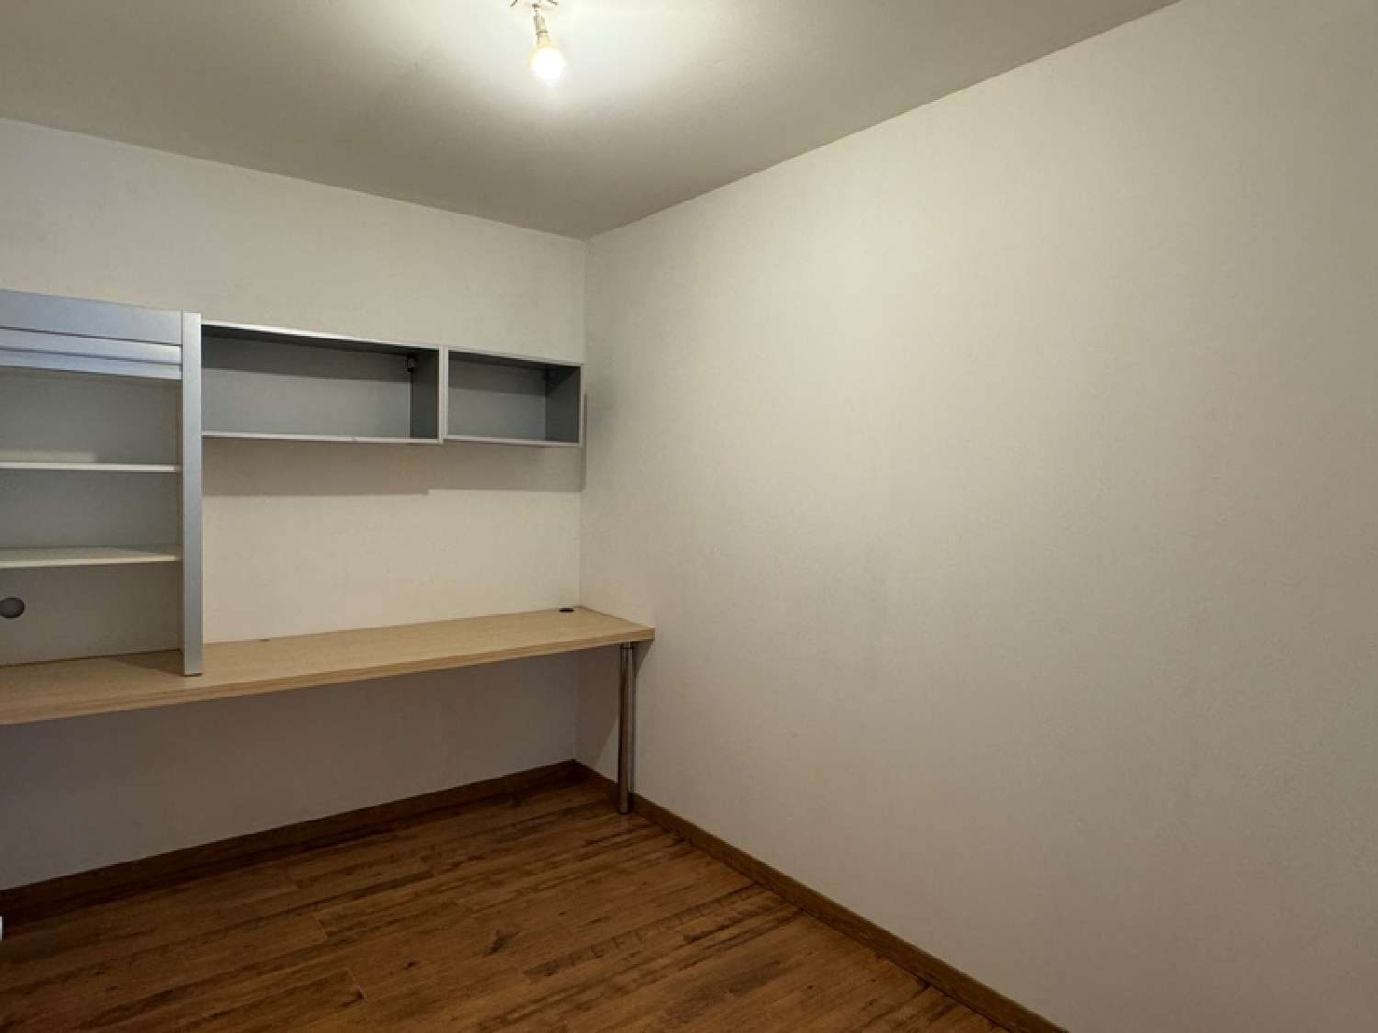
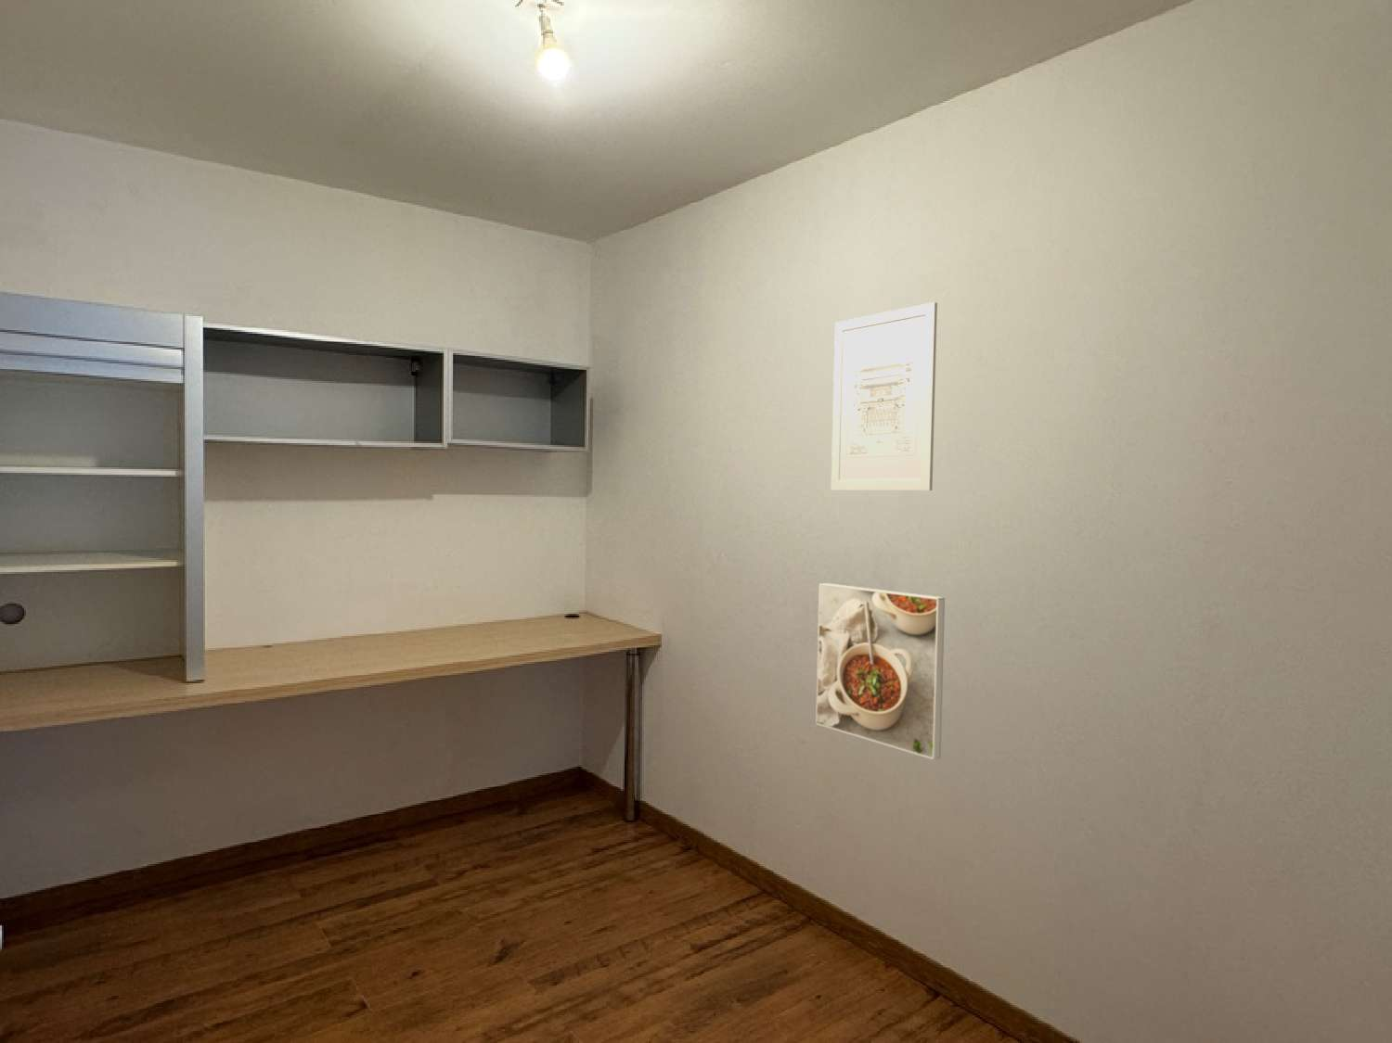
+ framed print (875, 665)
+ wall art (880, 401)
